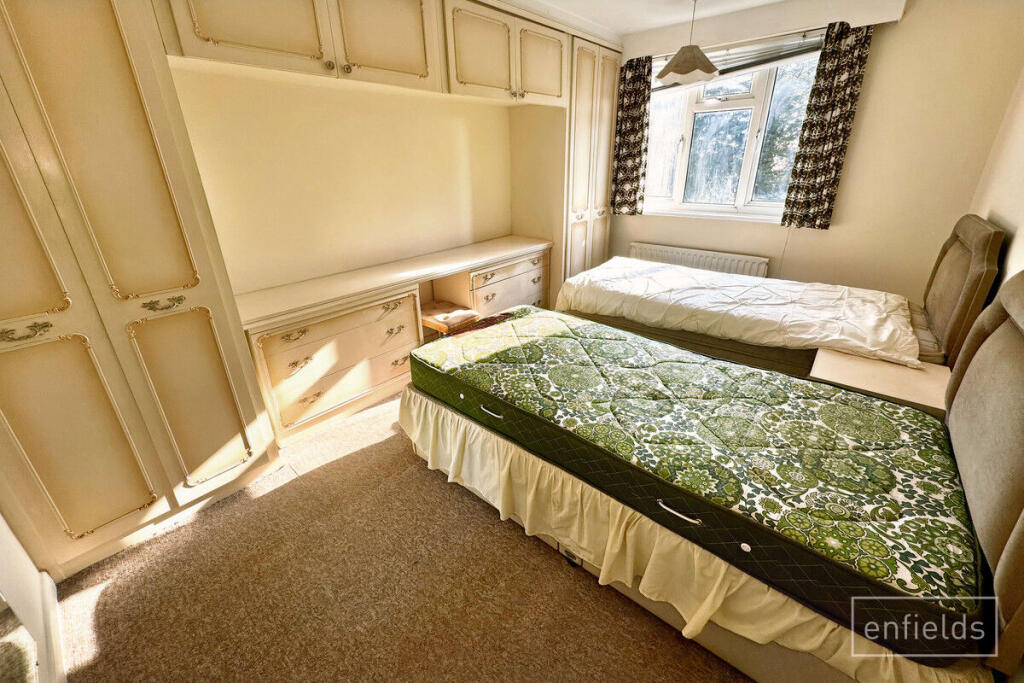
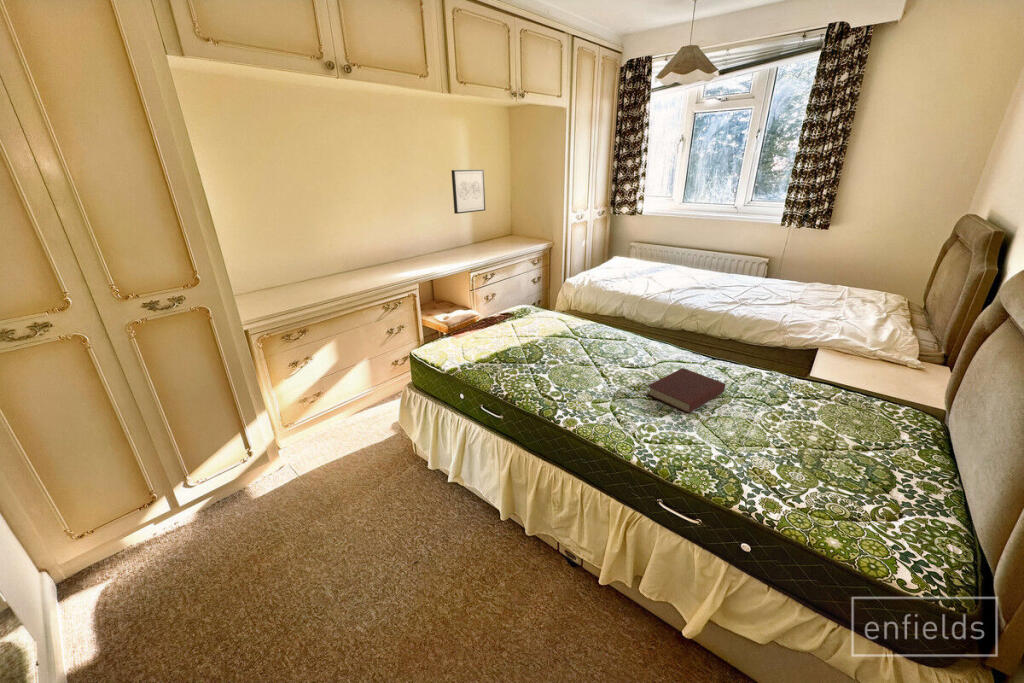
+ book (685, 389)
+ wall art (469, 191)
